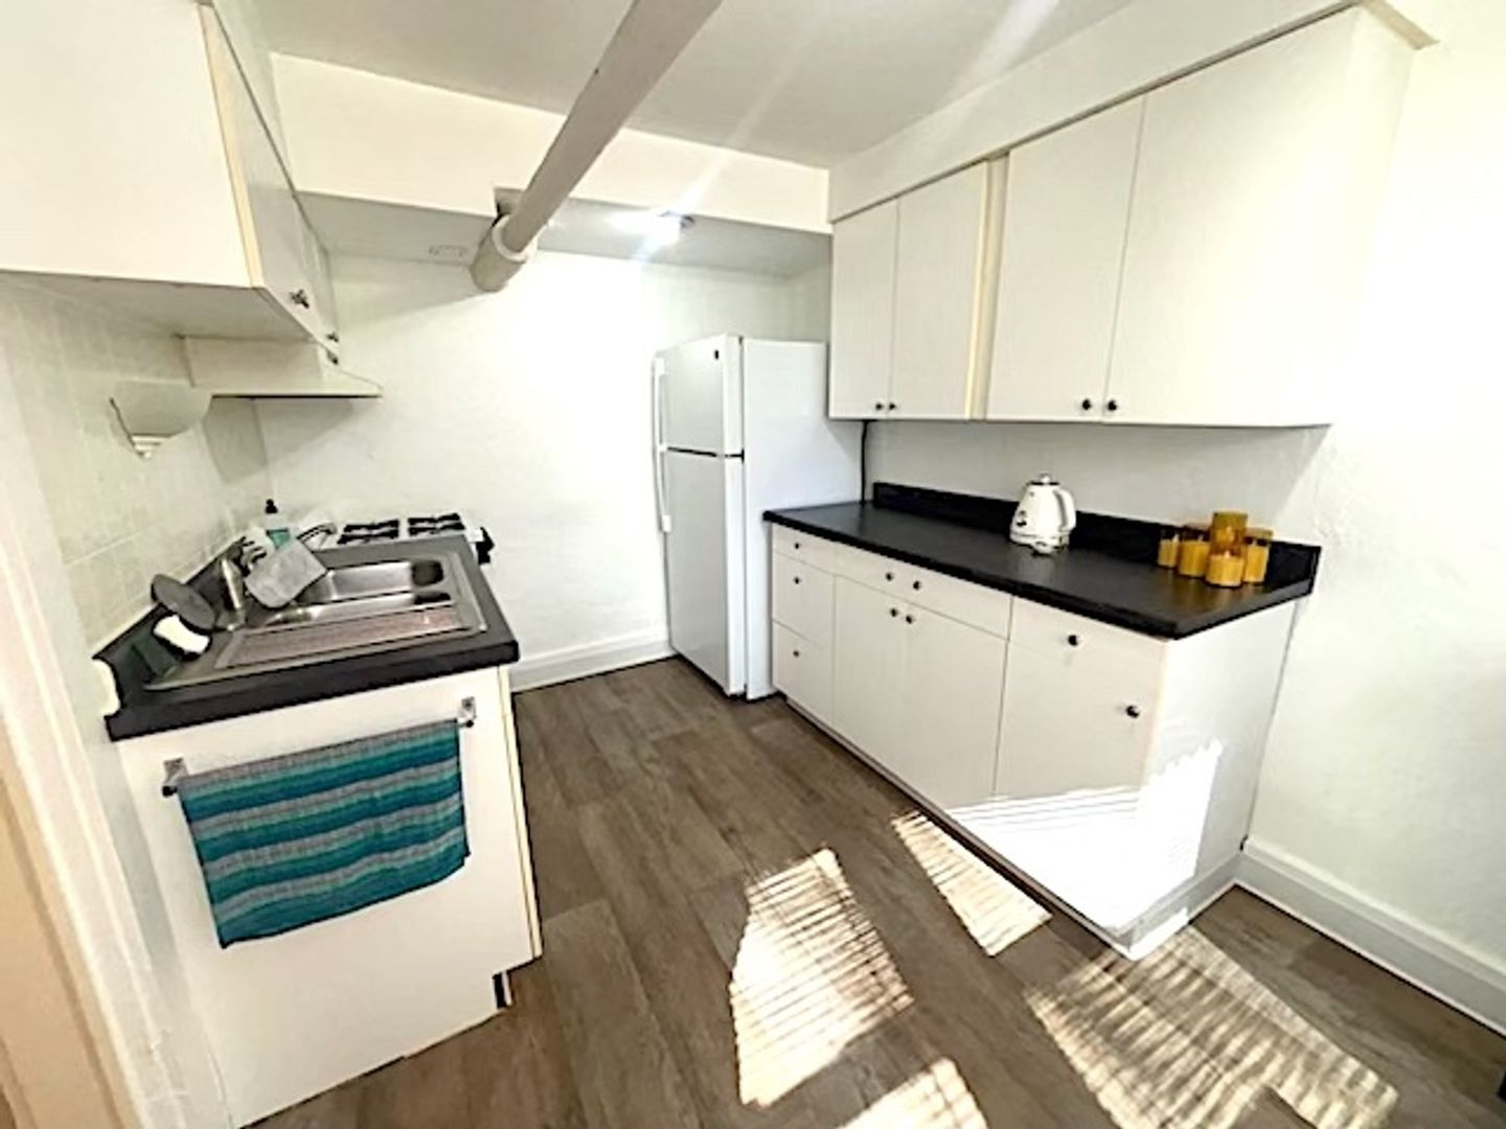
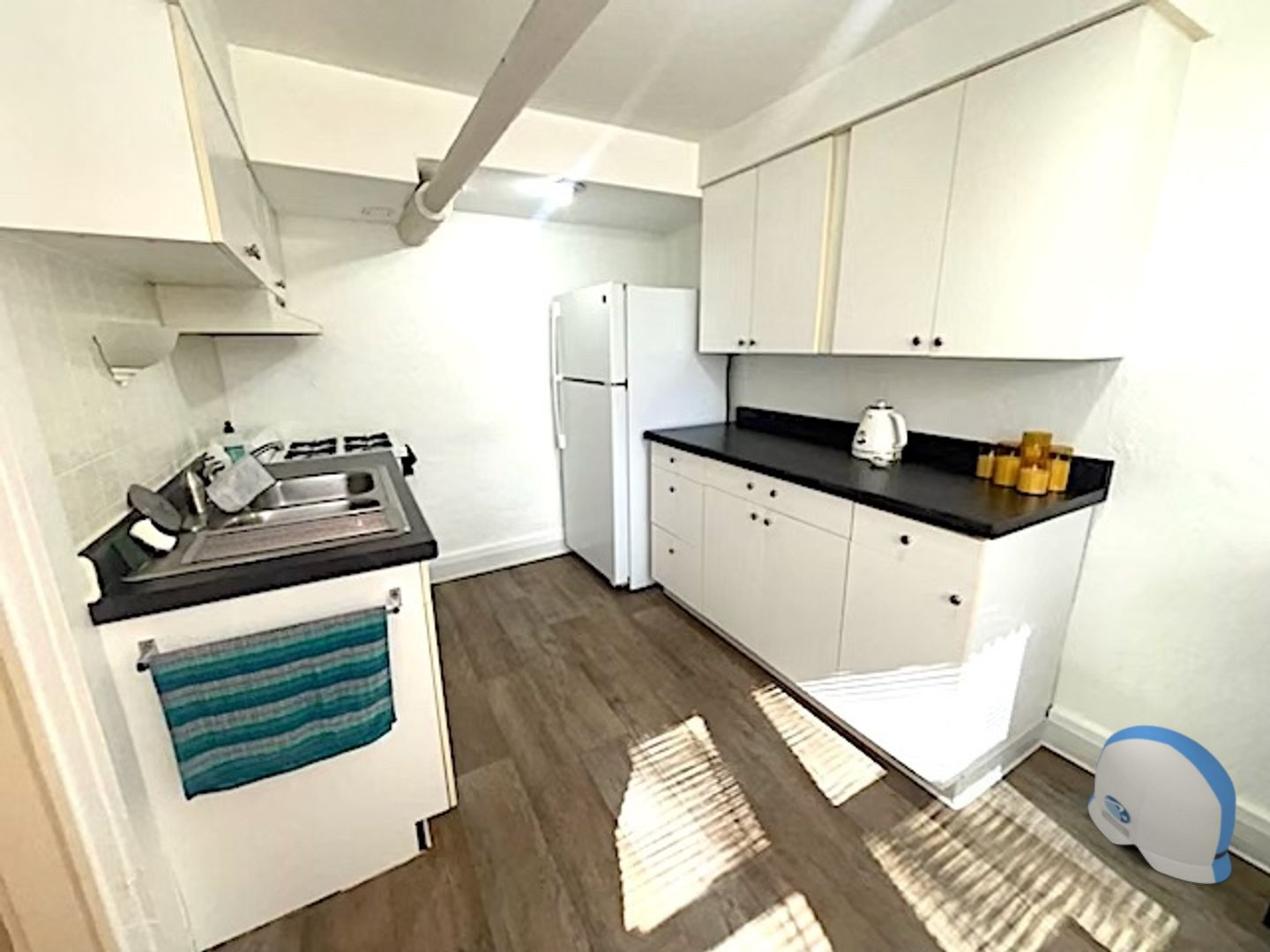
+ sun visor (1166, 785)
